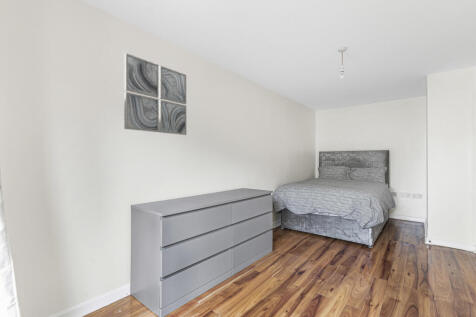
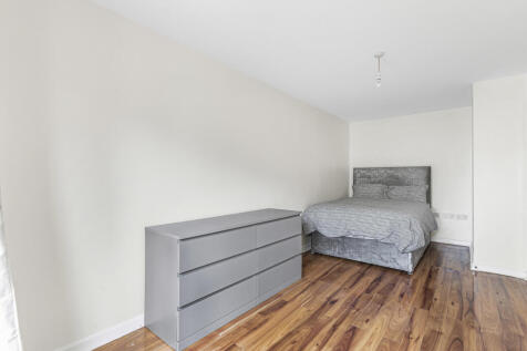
- wall art (158, 99)
